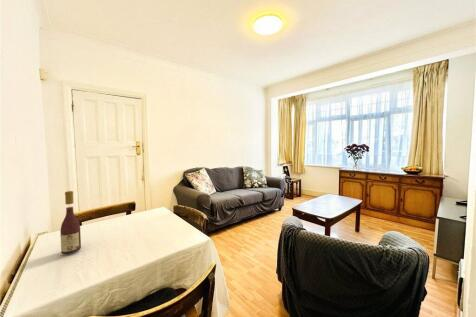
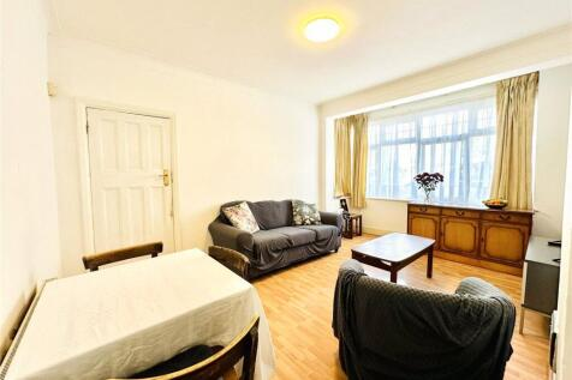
- wine bottle (70, 221)
